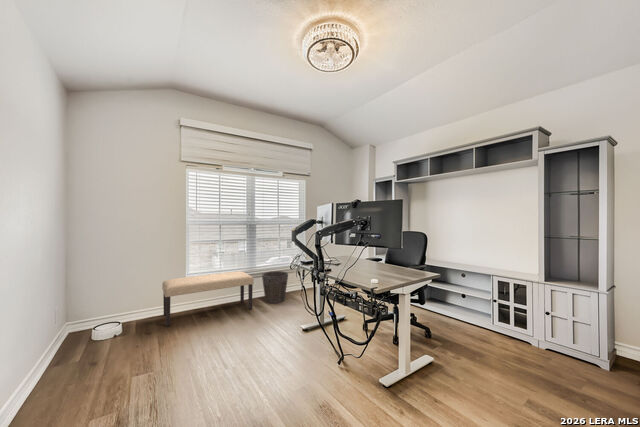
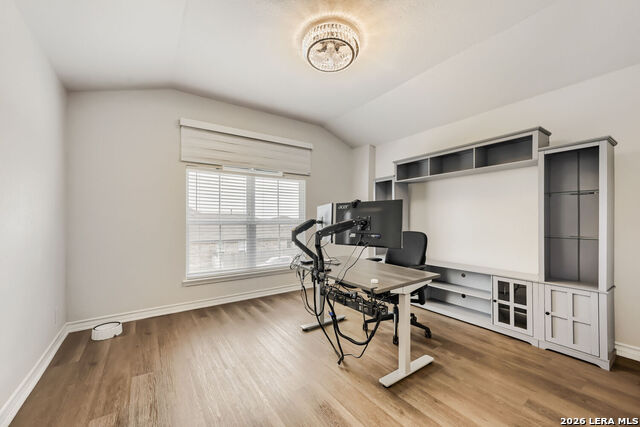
- bench (209, 290)
- waste bin (274, 287)
